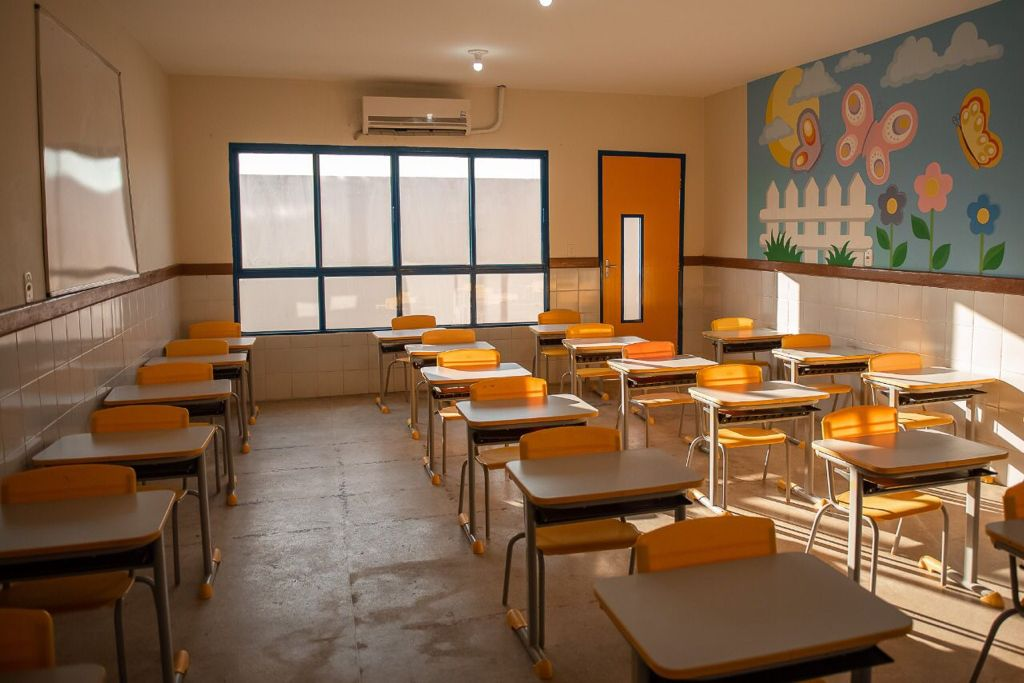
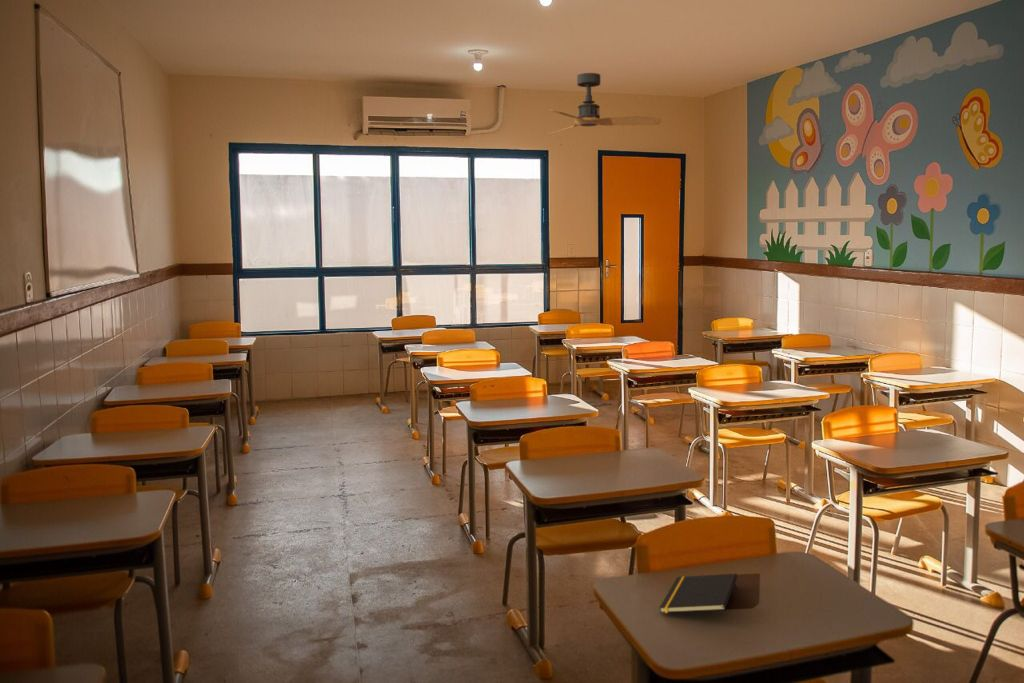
+ notepad (699, 592)
+ ceiling fan (599, 106)
